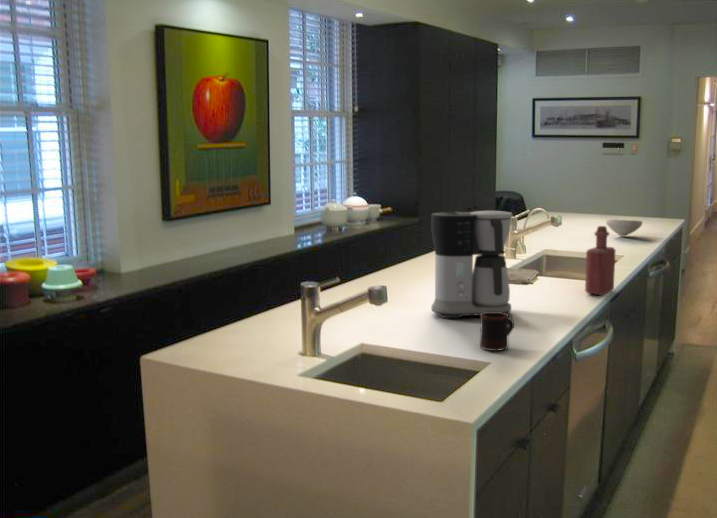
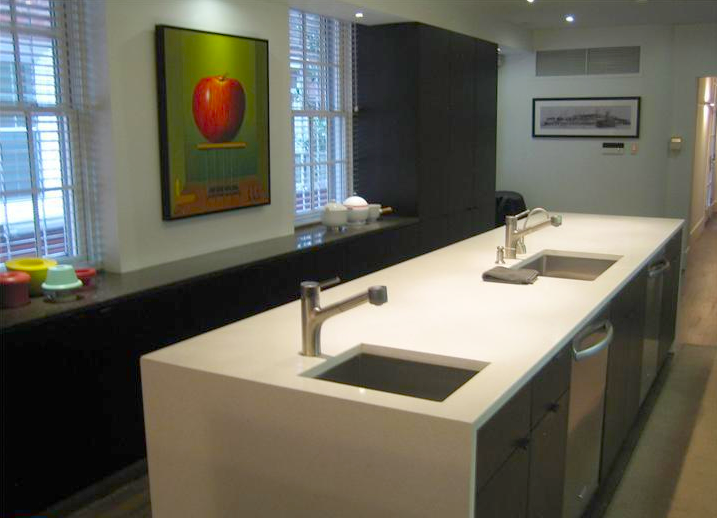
- mug (498, 330)
- bowl (623, 227)
- bottle (600, 259)
- coffee maker (472, 263)
